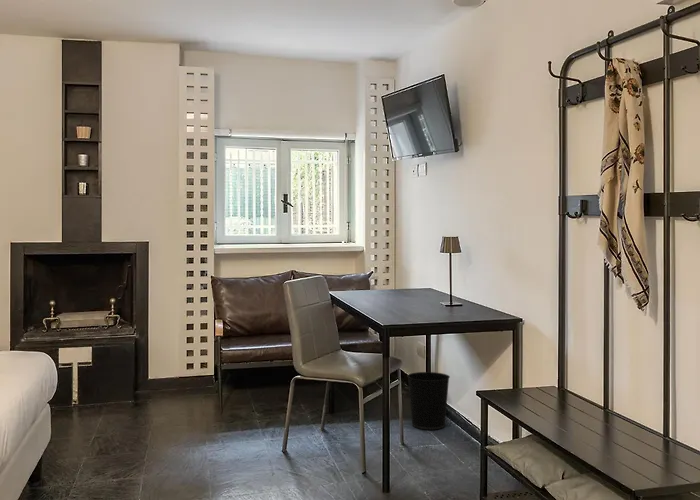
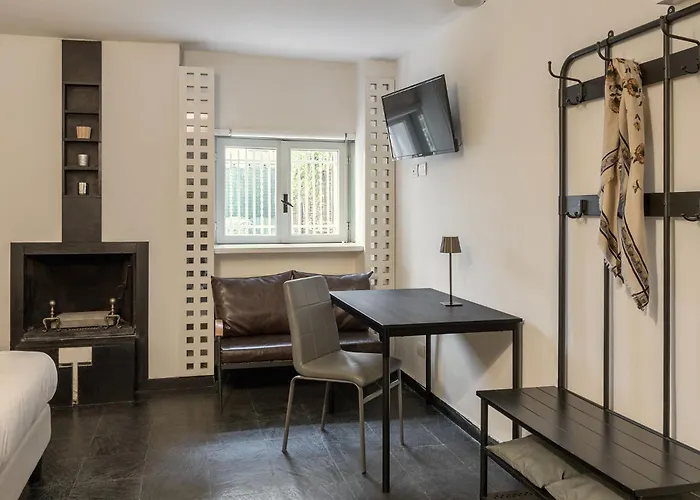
- wastebasket (428, 400)
